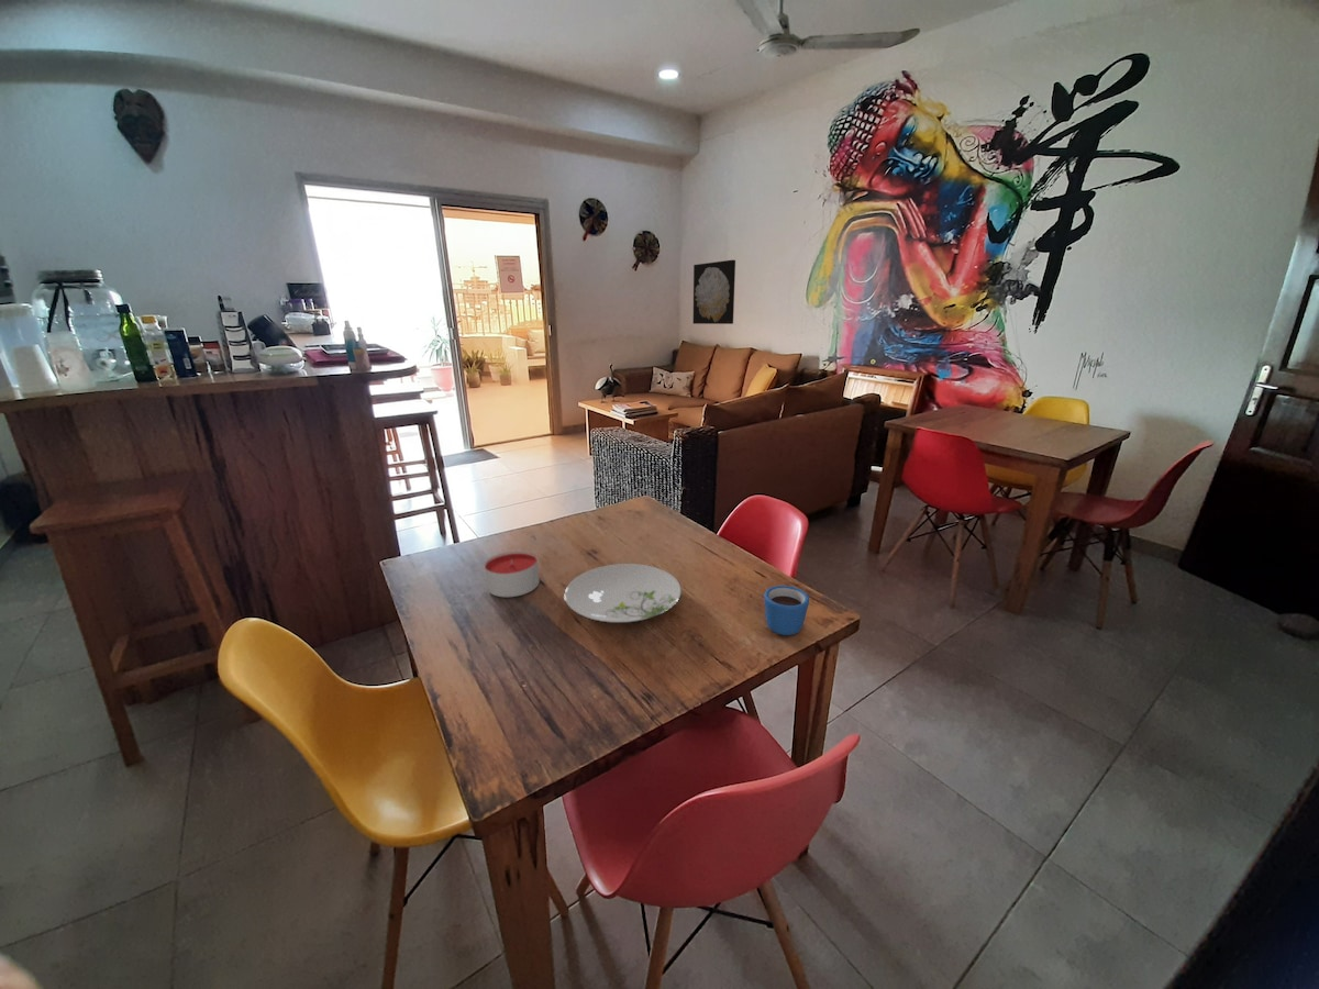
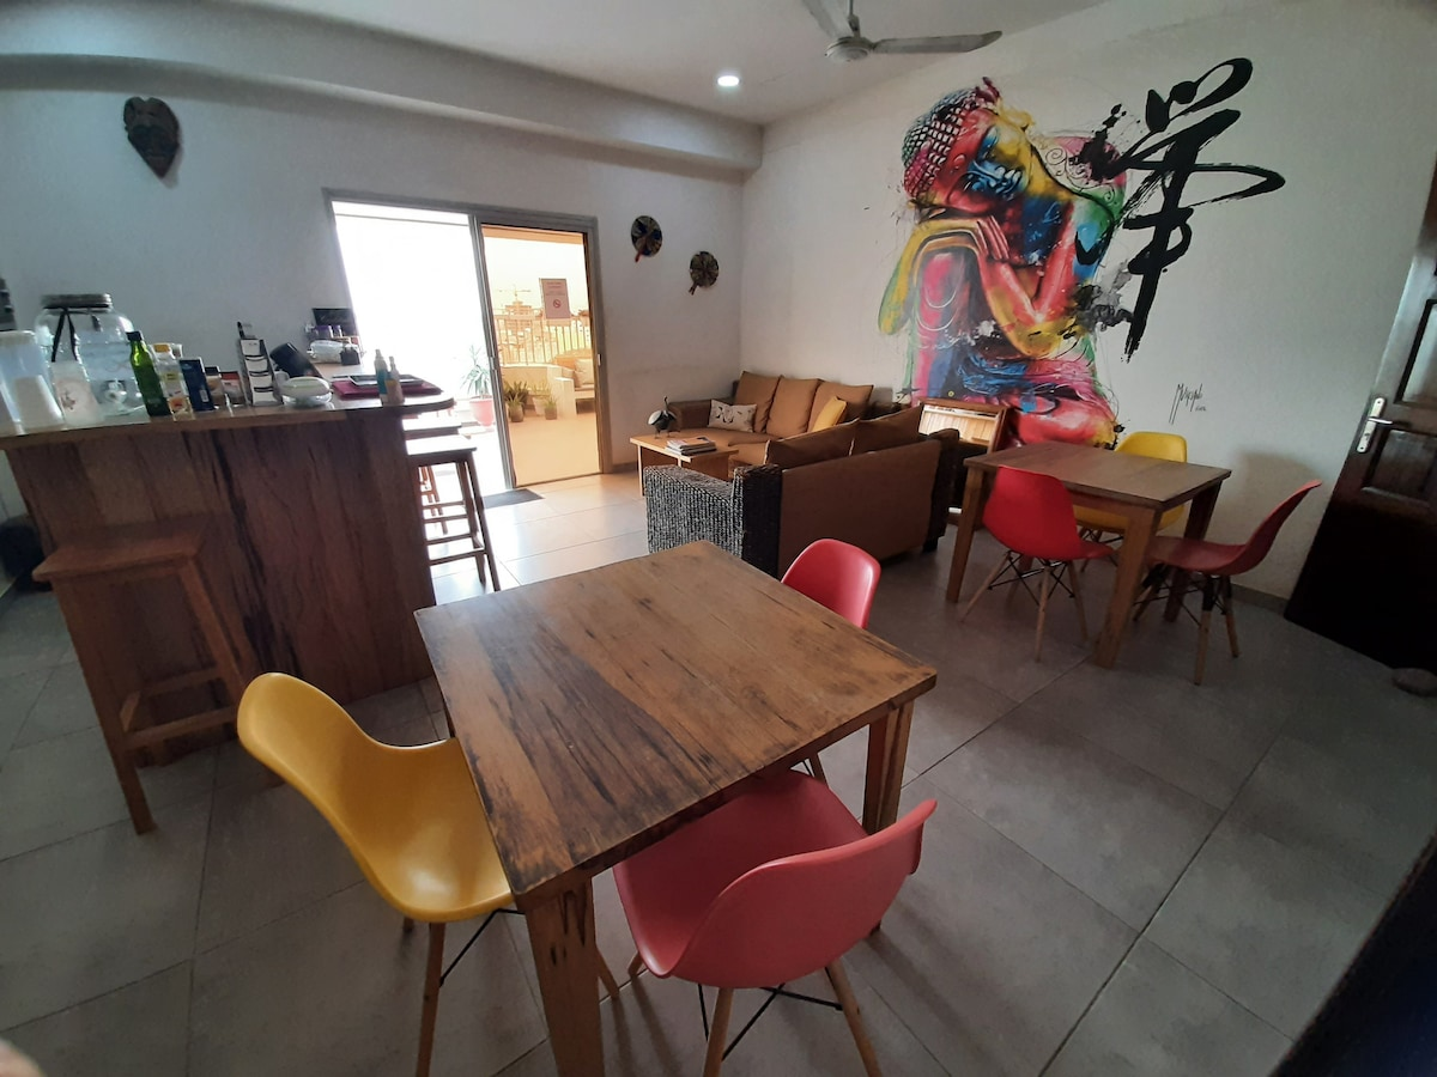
- mug (784, 608)
- wall art (712, 293)
- plate (623, 596)
- candle (512, 571)
